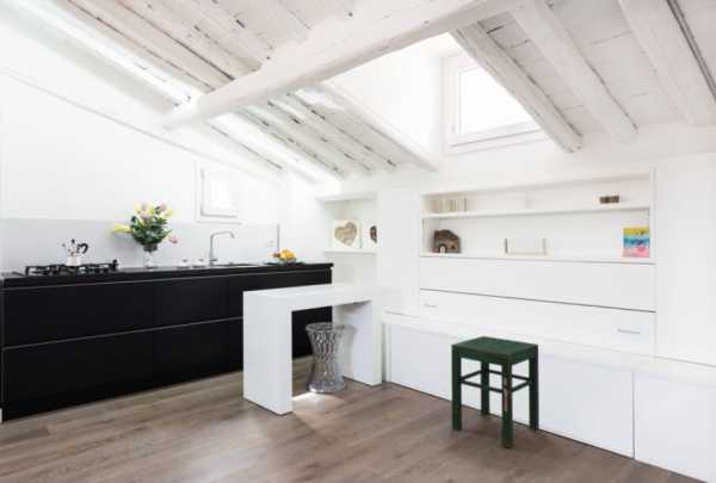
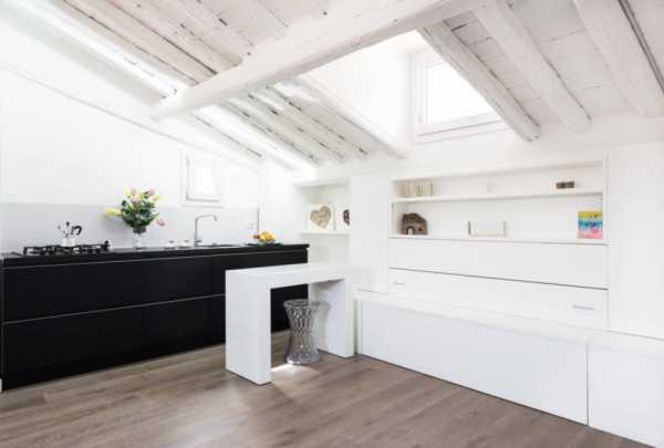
- stool (494, 388)
